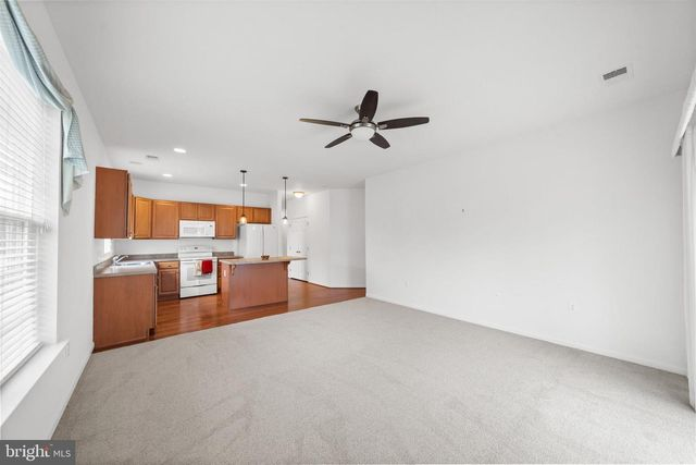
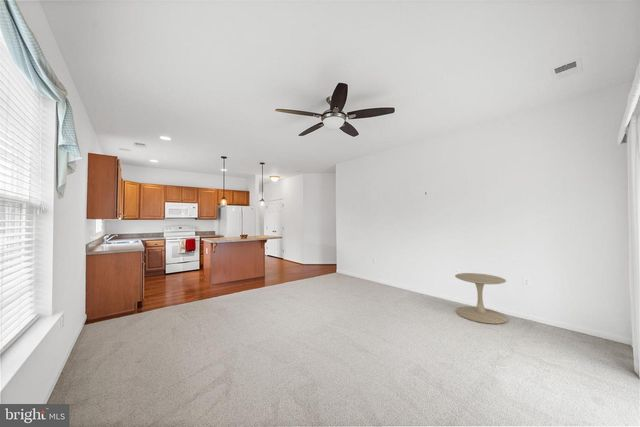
+ side table (480, 296)
